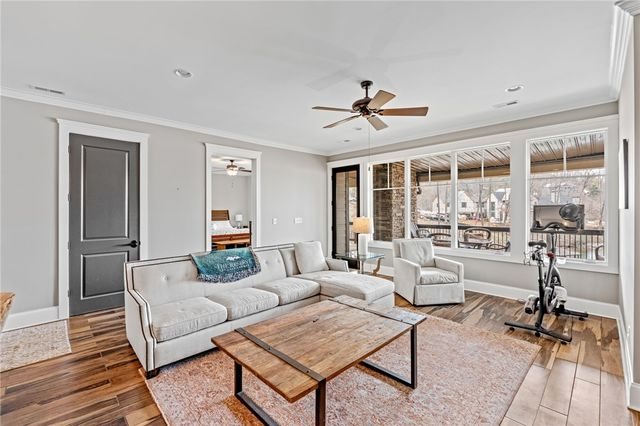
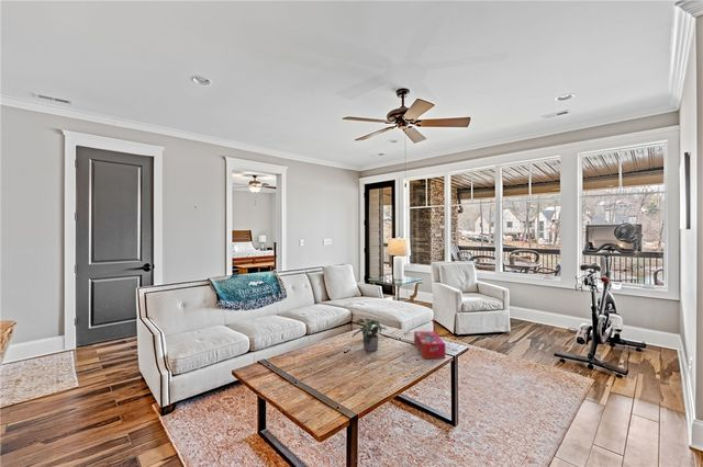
+ potted plant (368, 334)
+ tissue box (428, 343)
